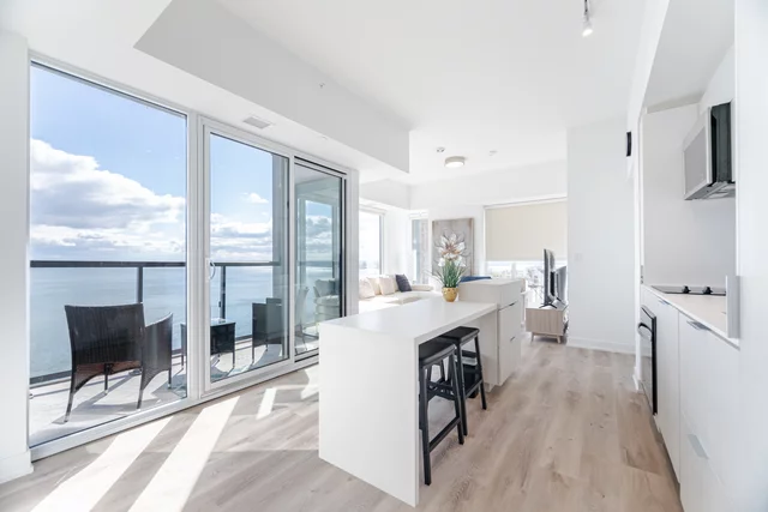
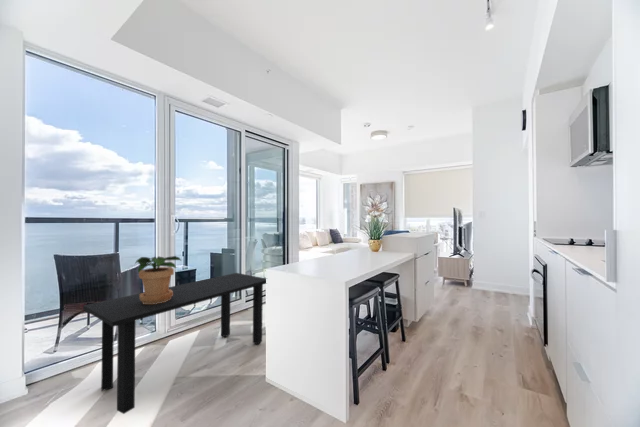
+ potted plant (156, 277)
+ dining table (184, 306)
